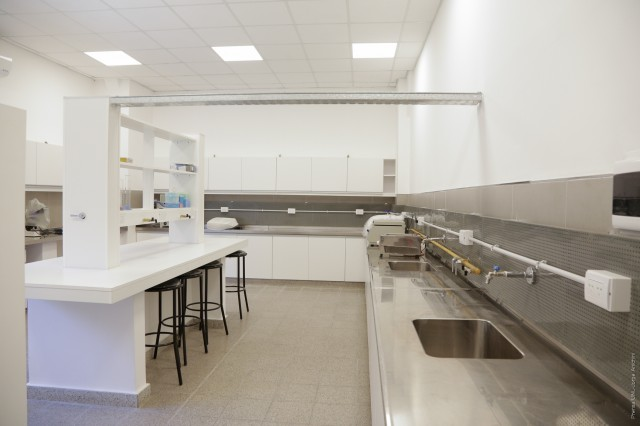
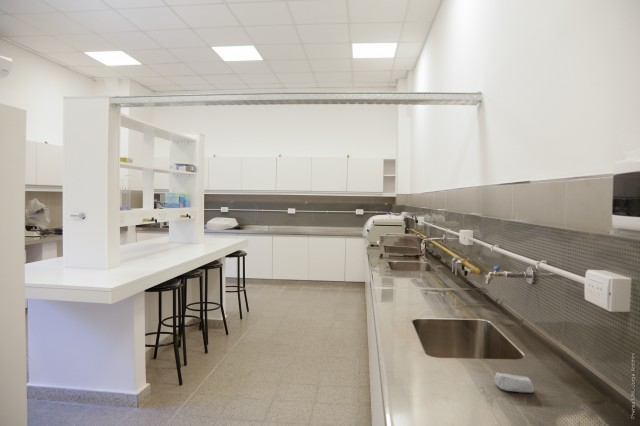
+ soap bar (514, 381)
